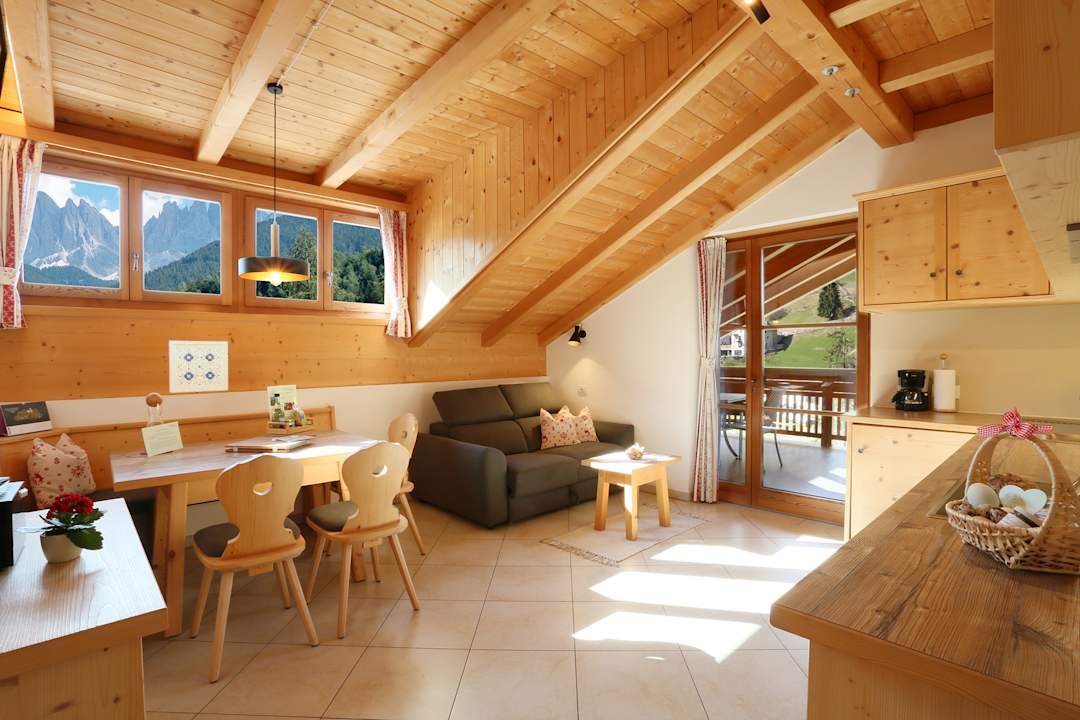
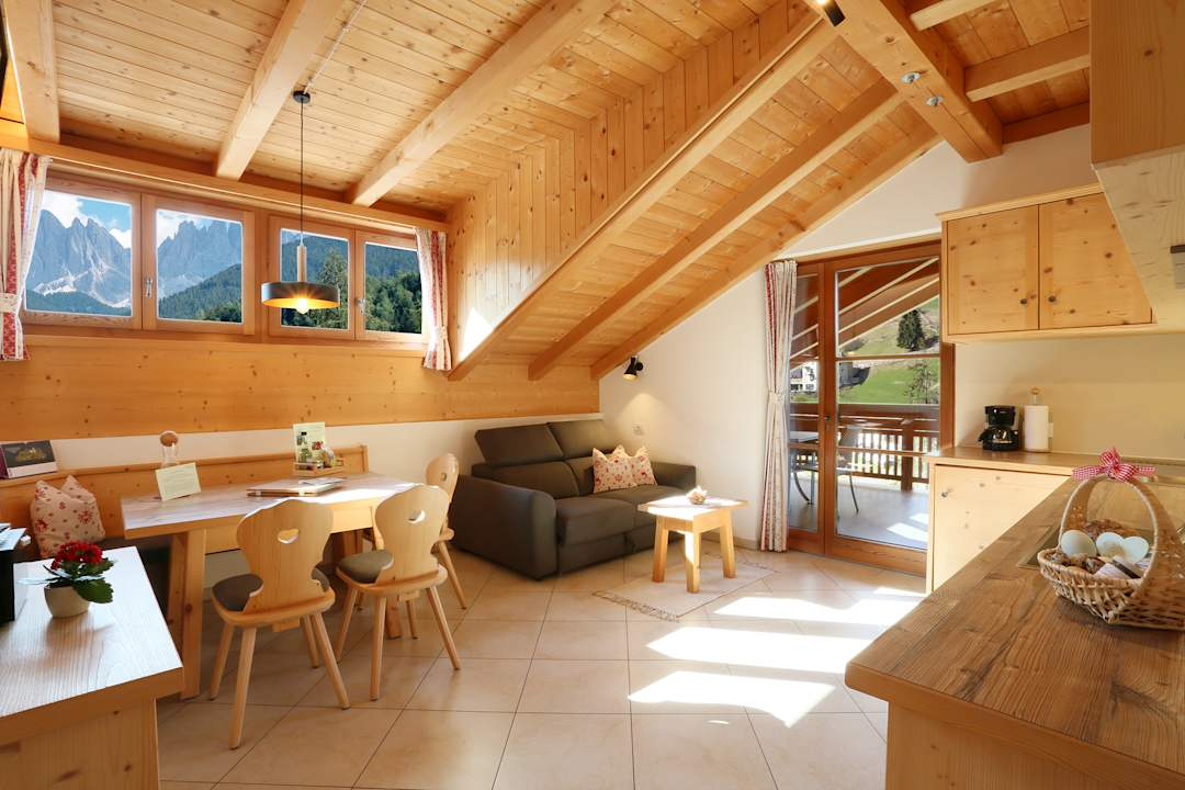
- wall art (199, 366)
